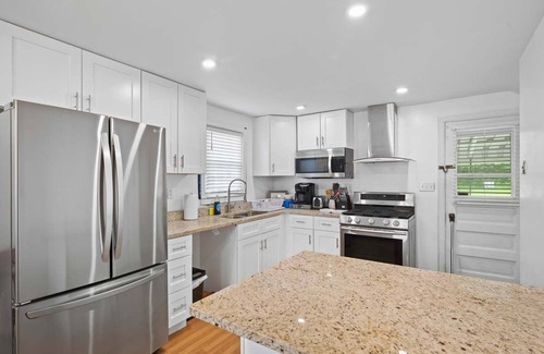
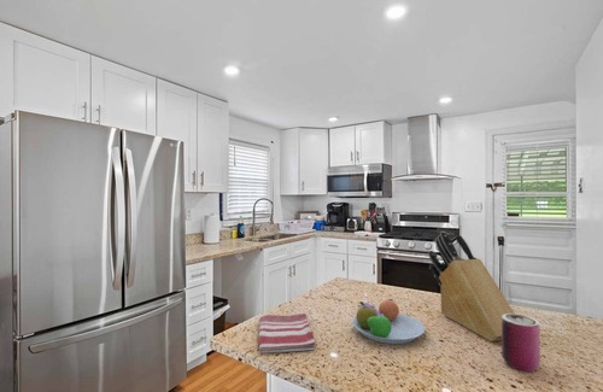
+ knife block (469, 277)
+ can (520, 341)
+ dish towel (285, 329)
+ fruit bowl (385, 317)
